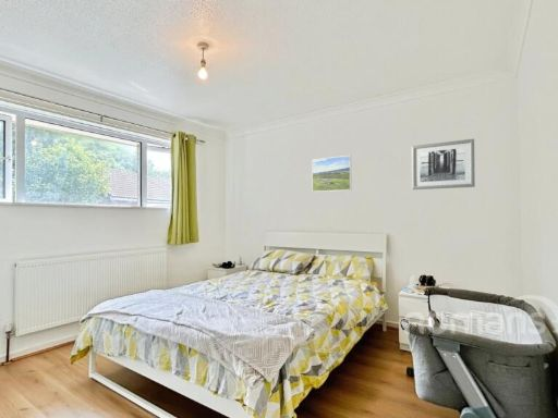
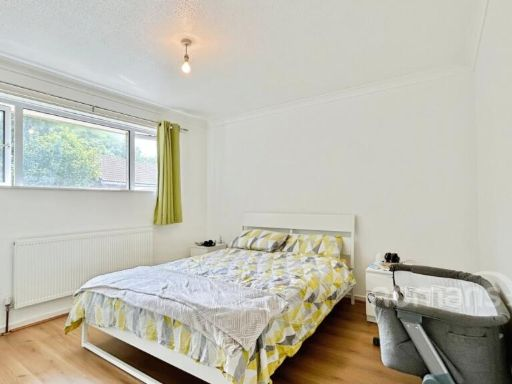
- wall art (441, 165)
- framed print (330, 174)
